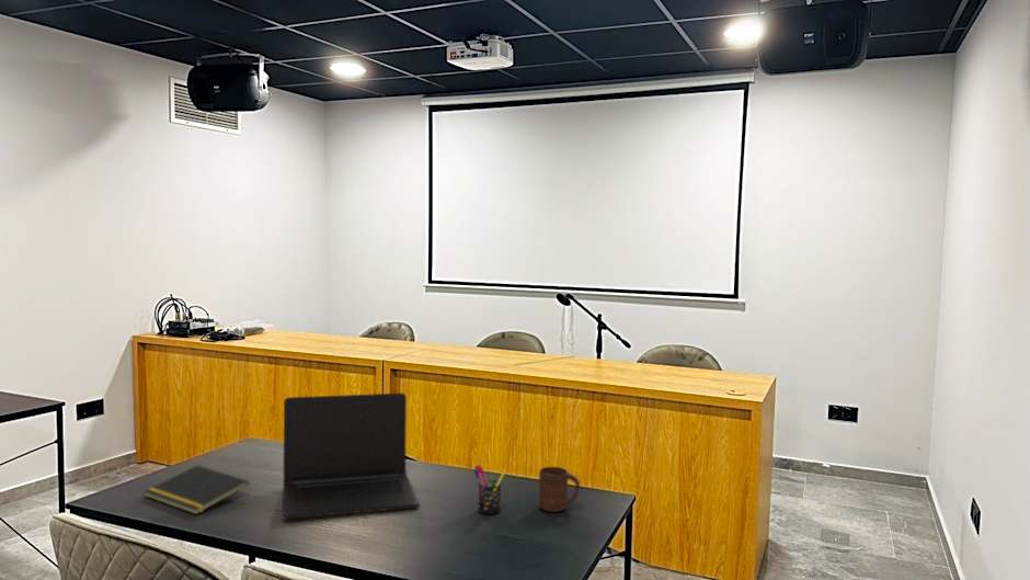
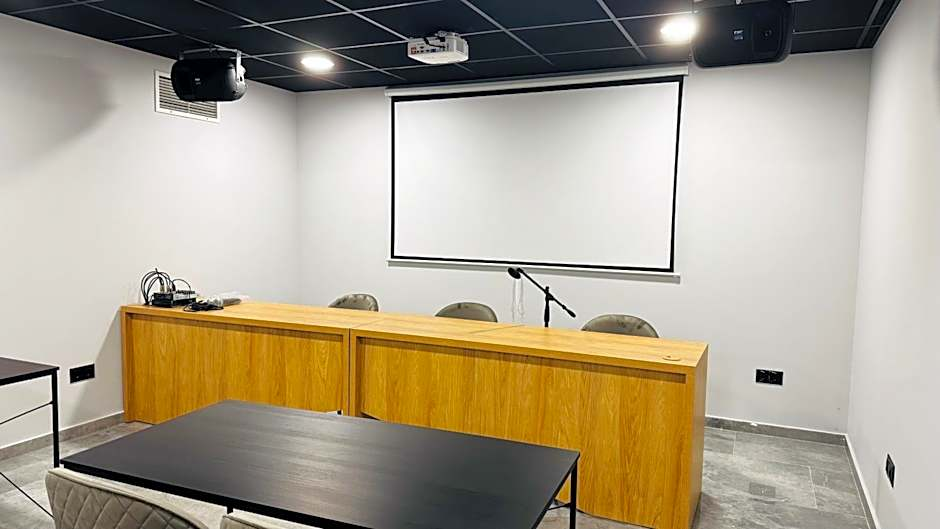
- cup (558, 489)
- notepad (196, 488)
- pen holder (489, 488)
- laptop (348, 451)
